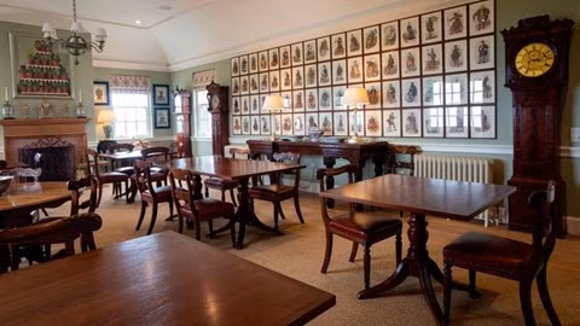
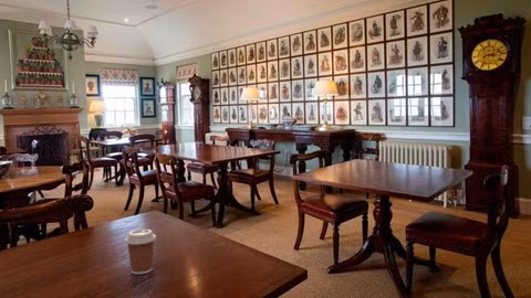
+ coffee cup (140, 251)
